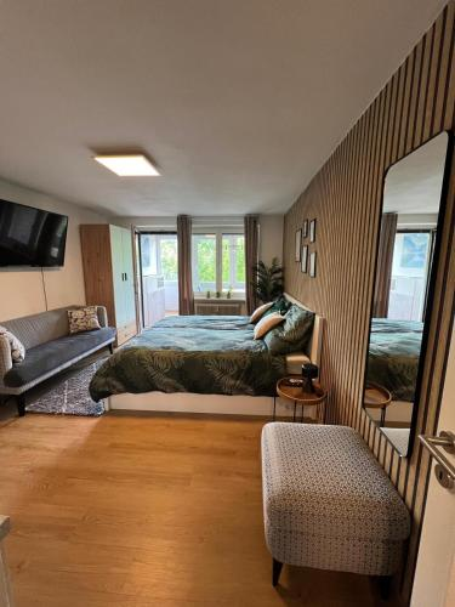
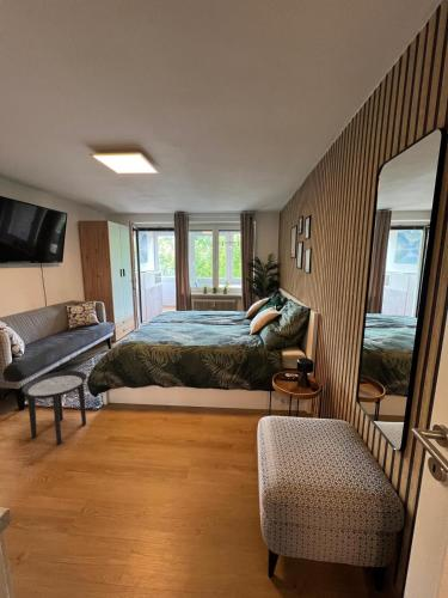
+ side table (57, 405)
